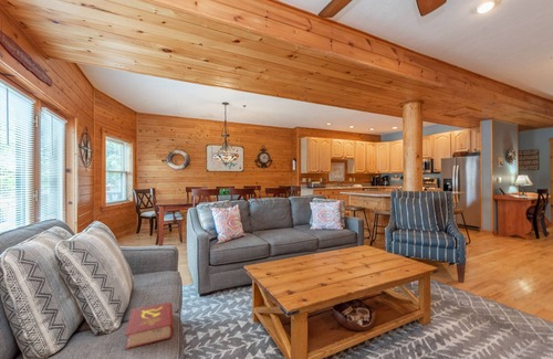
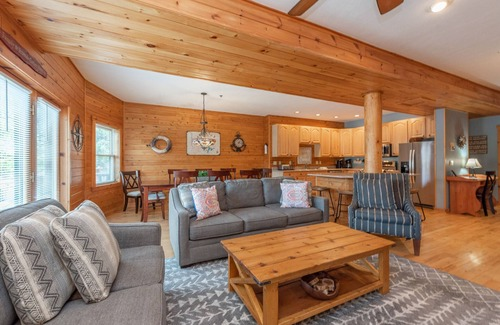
- book (150, 323)
